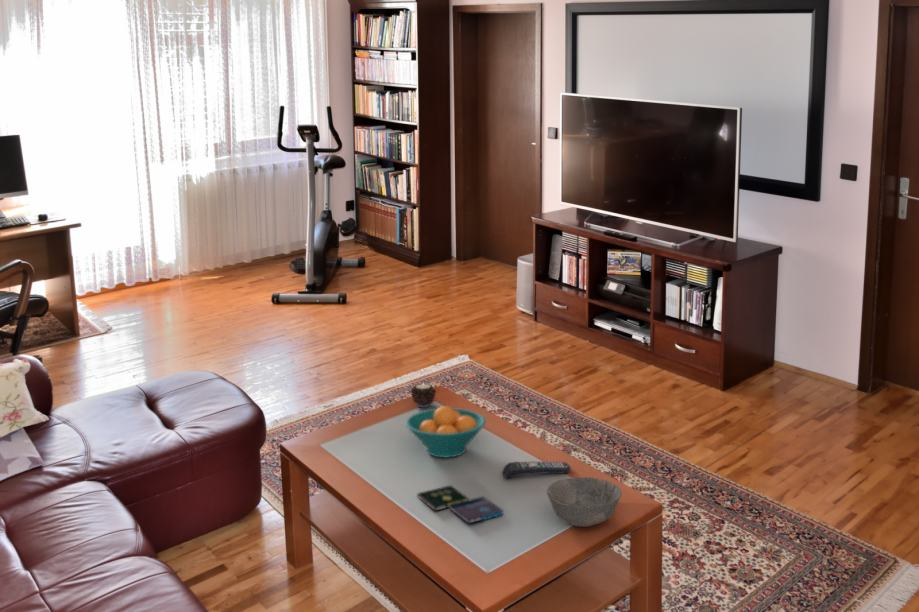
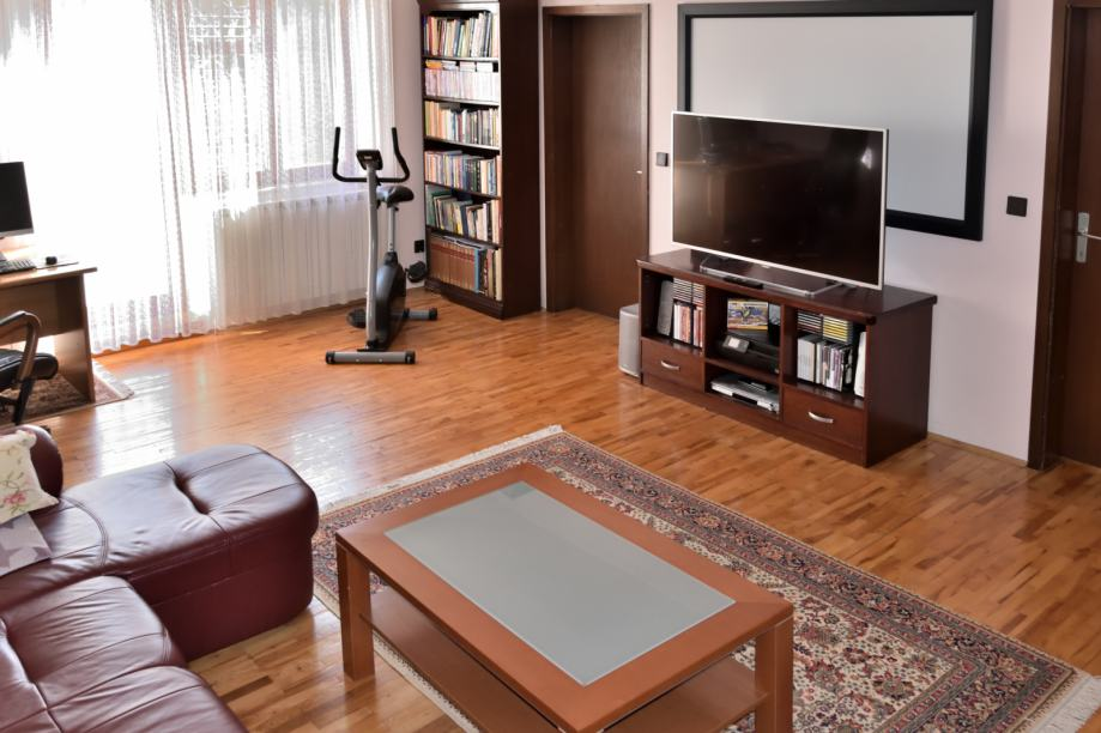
- remote control (536, 468)
- candle (423, 393)
- fruit bowl (445, 429)
- music album box set (459, 503)
- bowl (583, 506)
